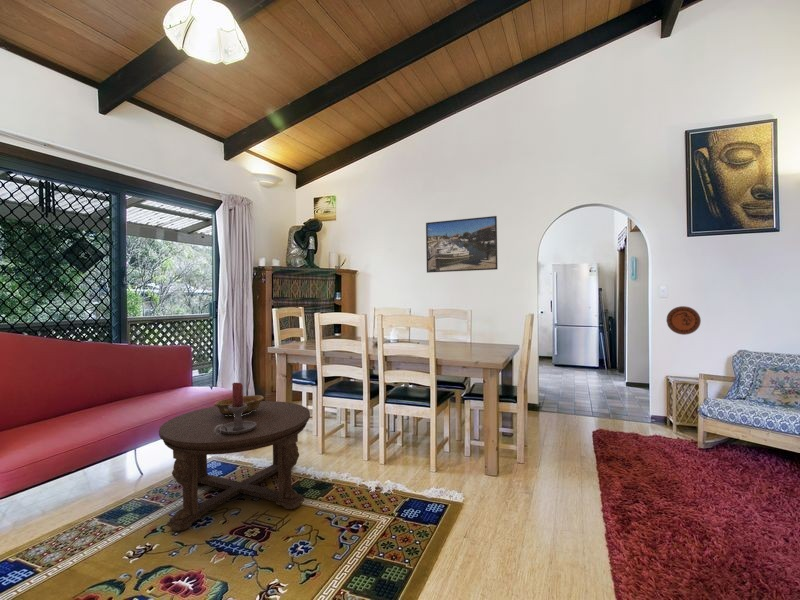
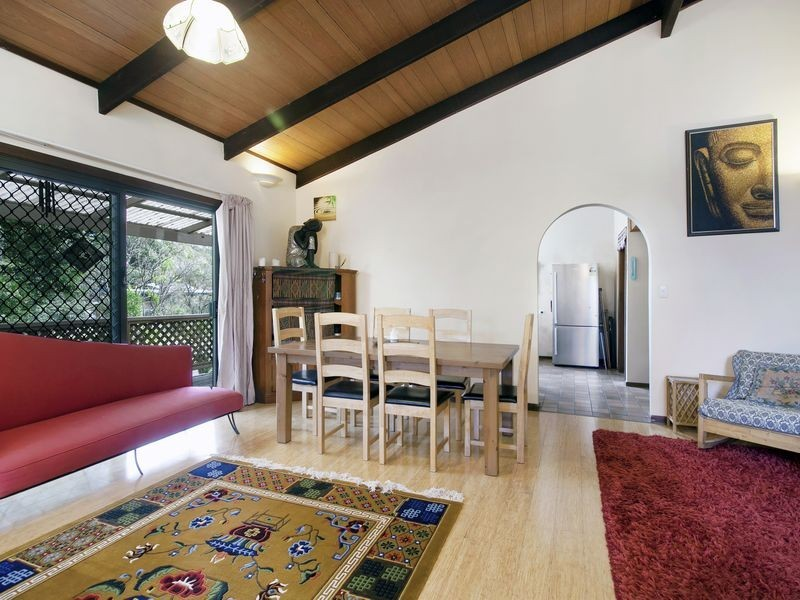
- coffee table (239, 451)
- decorative plate (683, 320)
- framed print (460, 245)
- decorative bowl (243, 403)
- candle holder (233, 407)
